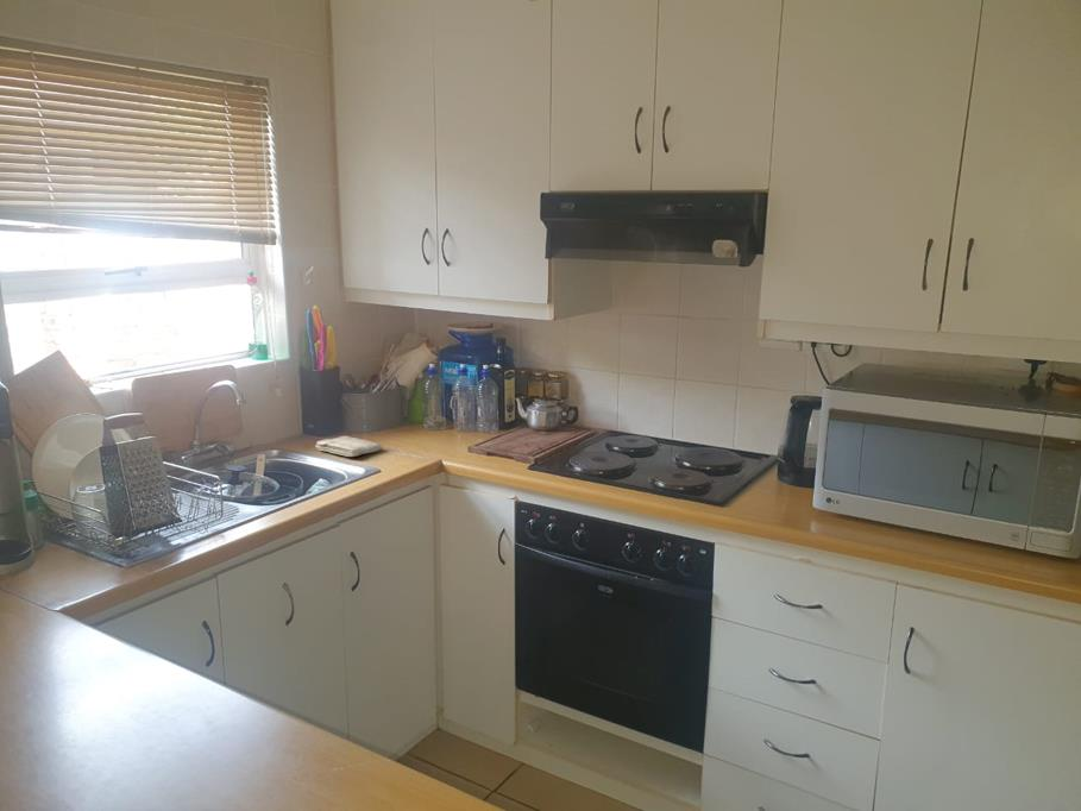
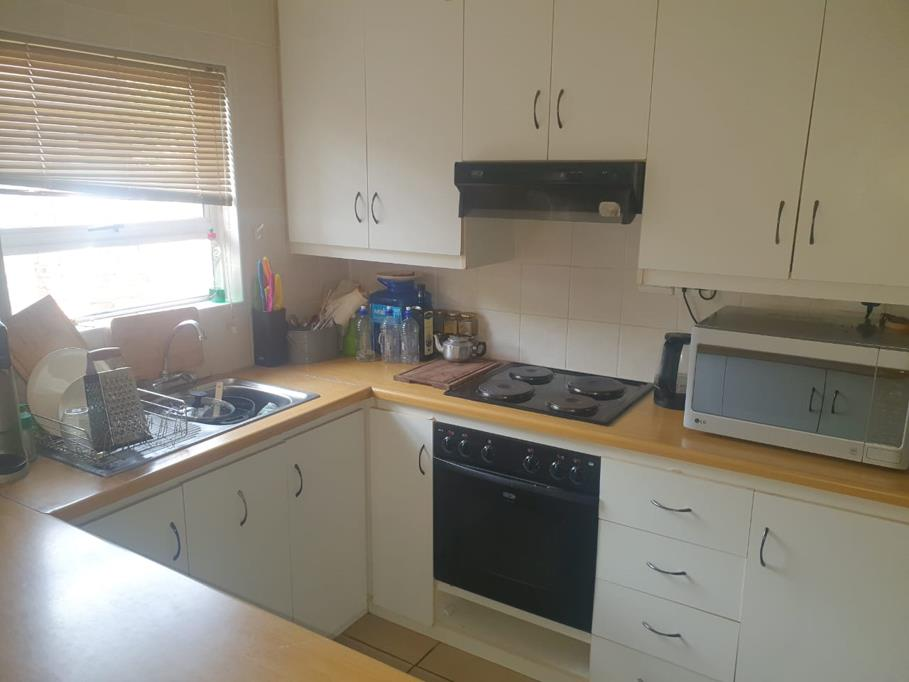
- washcloth (347, 445)
